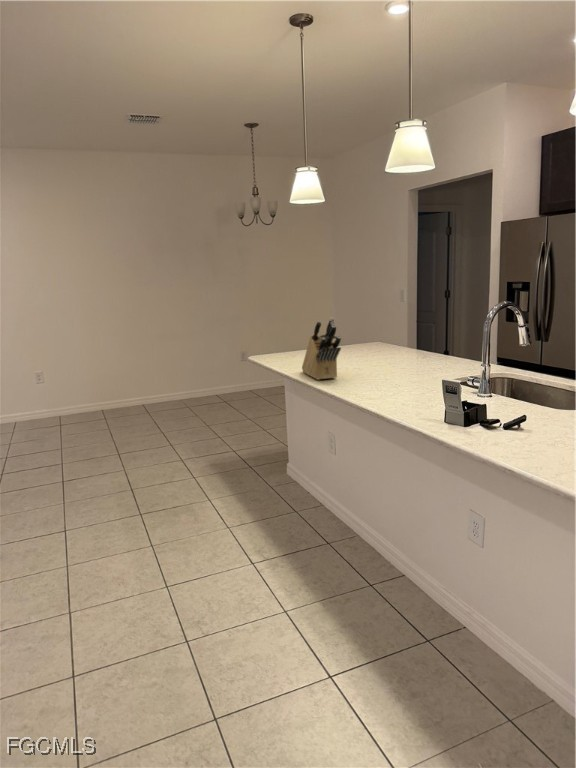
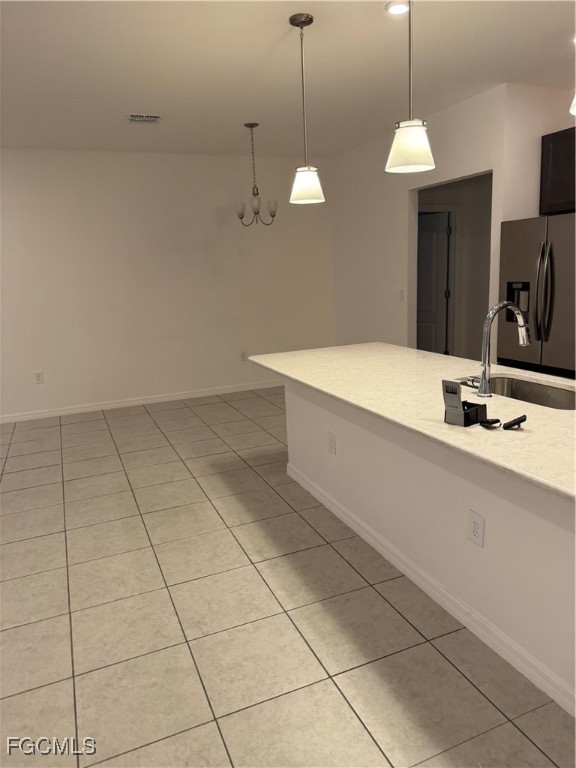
- knife block (320, 347)
